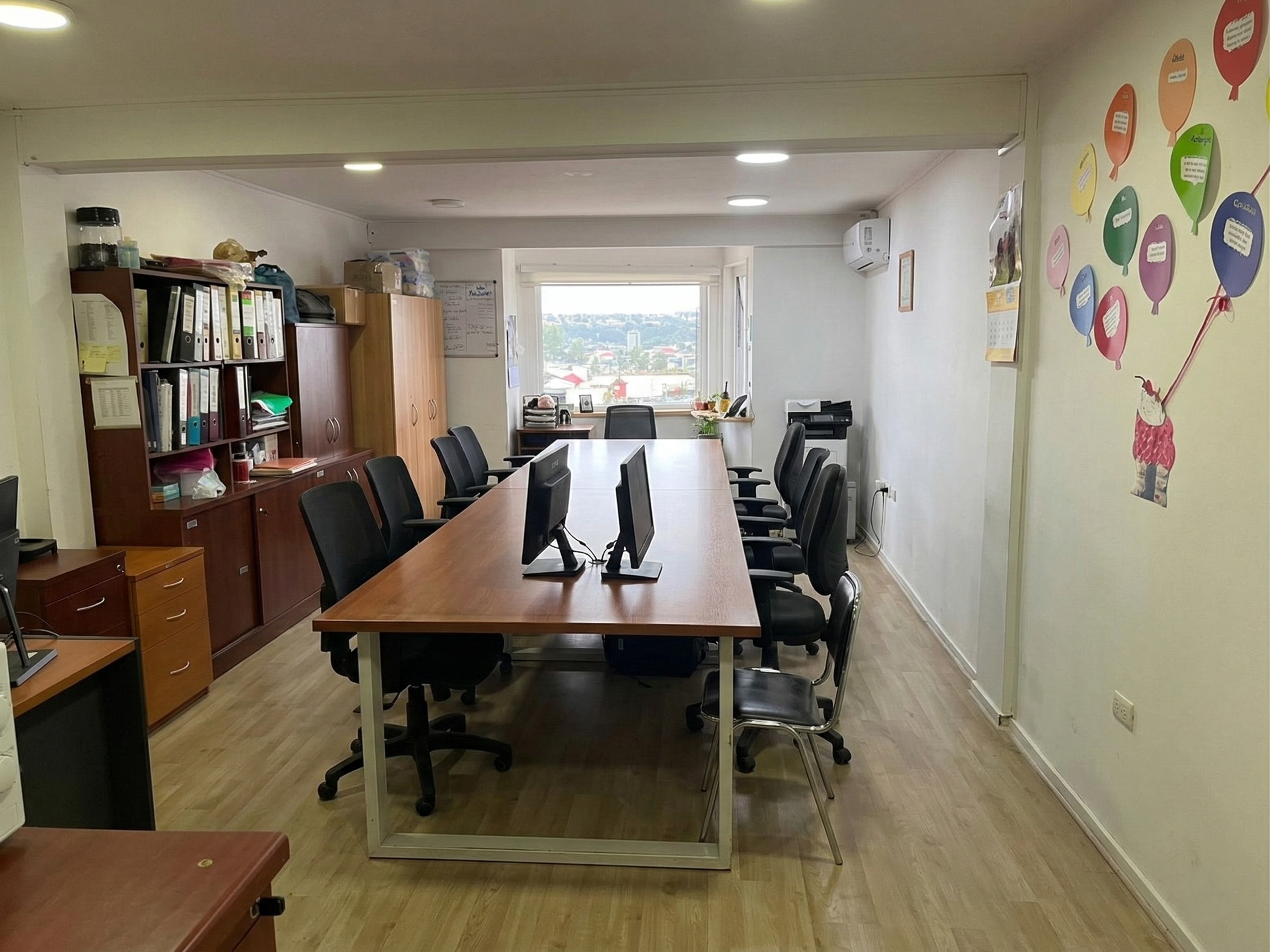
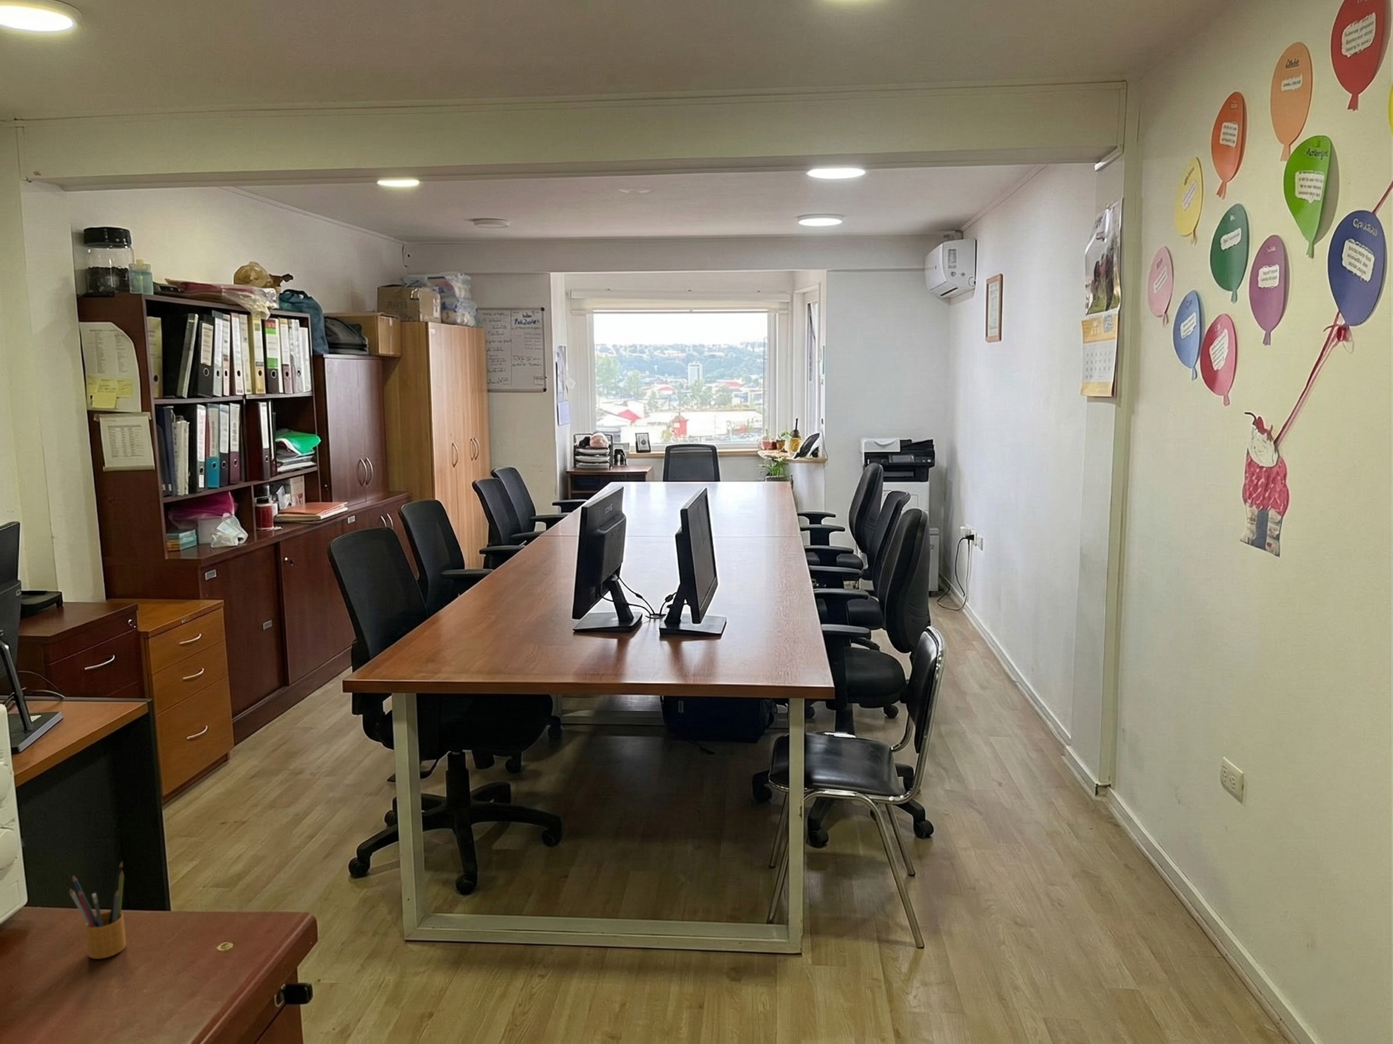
+ pencil box (105, 911)
